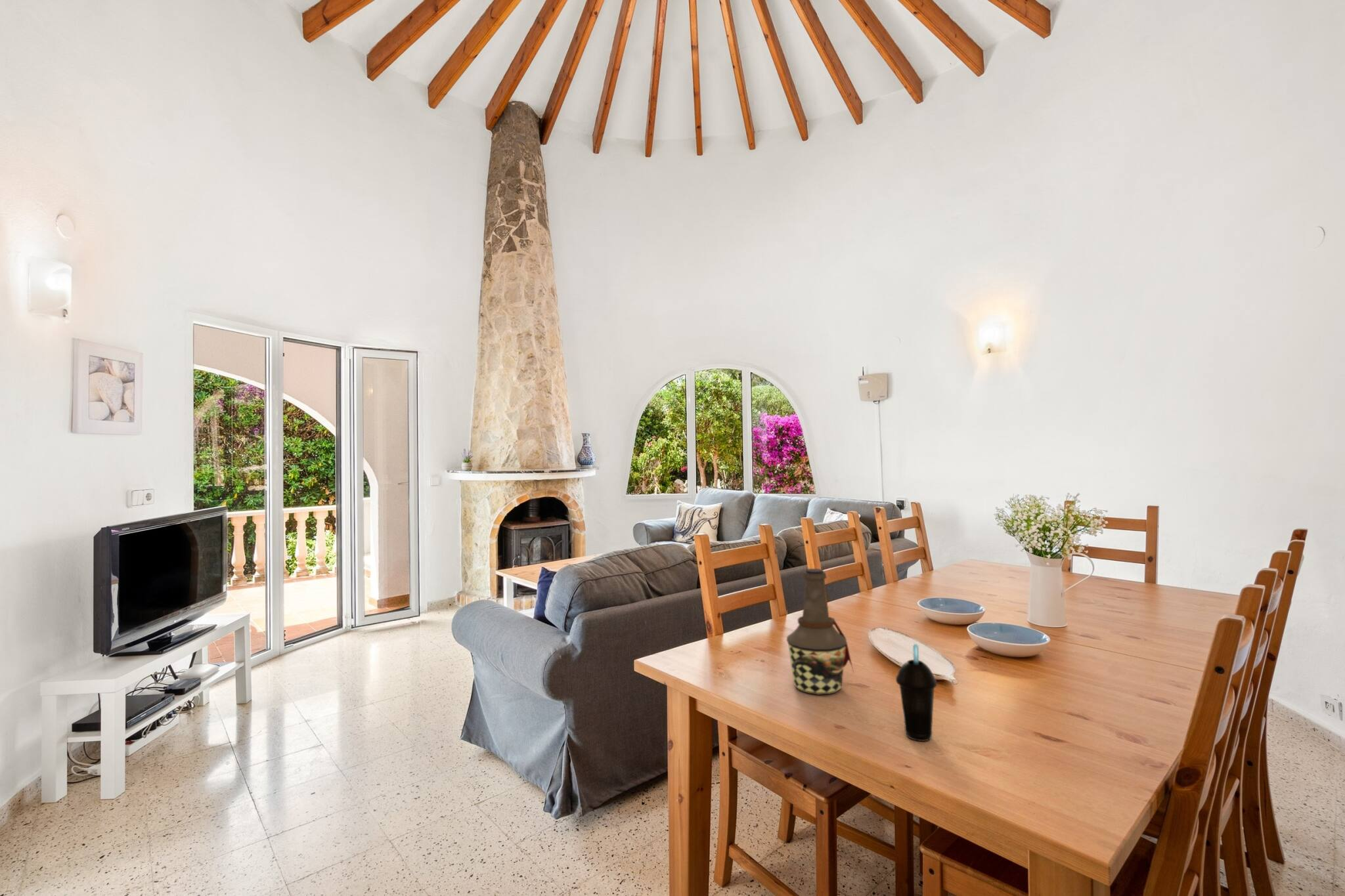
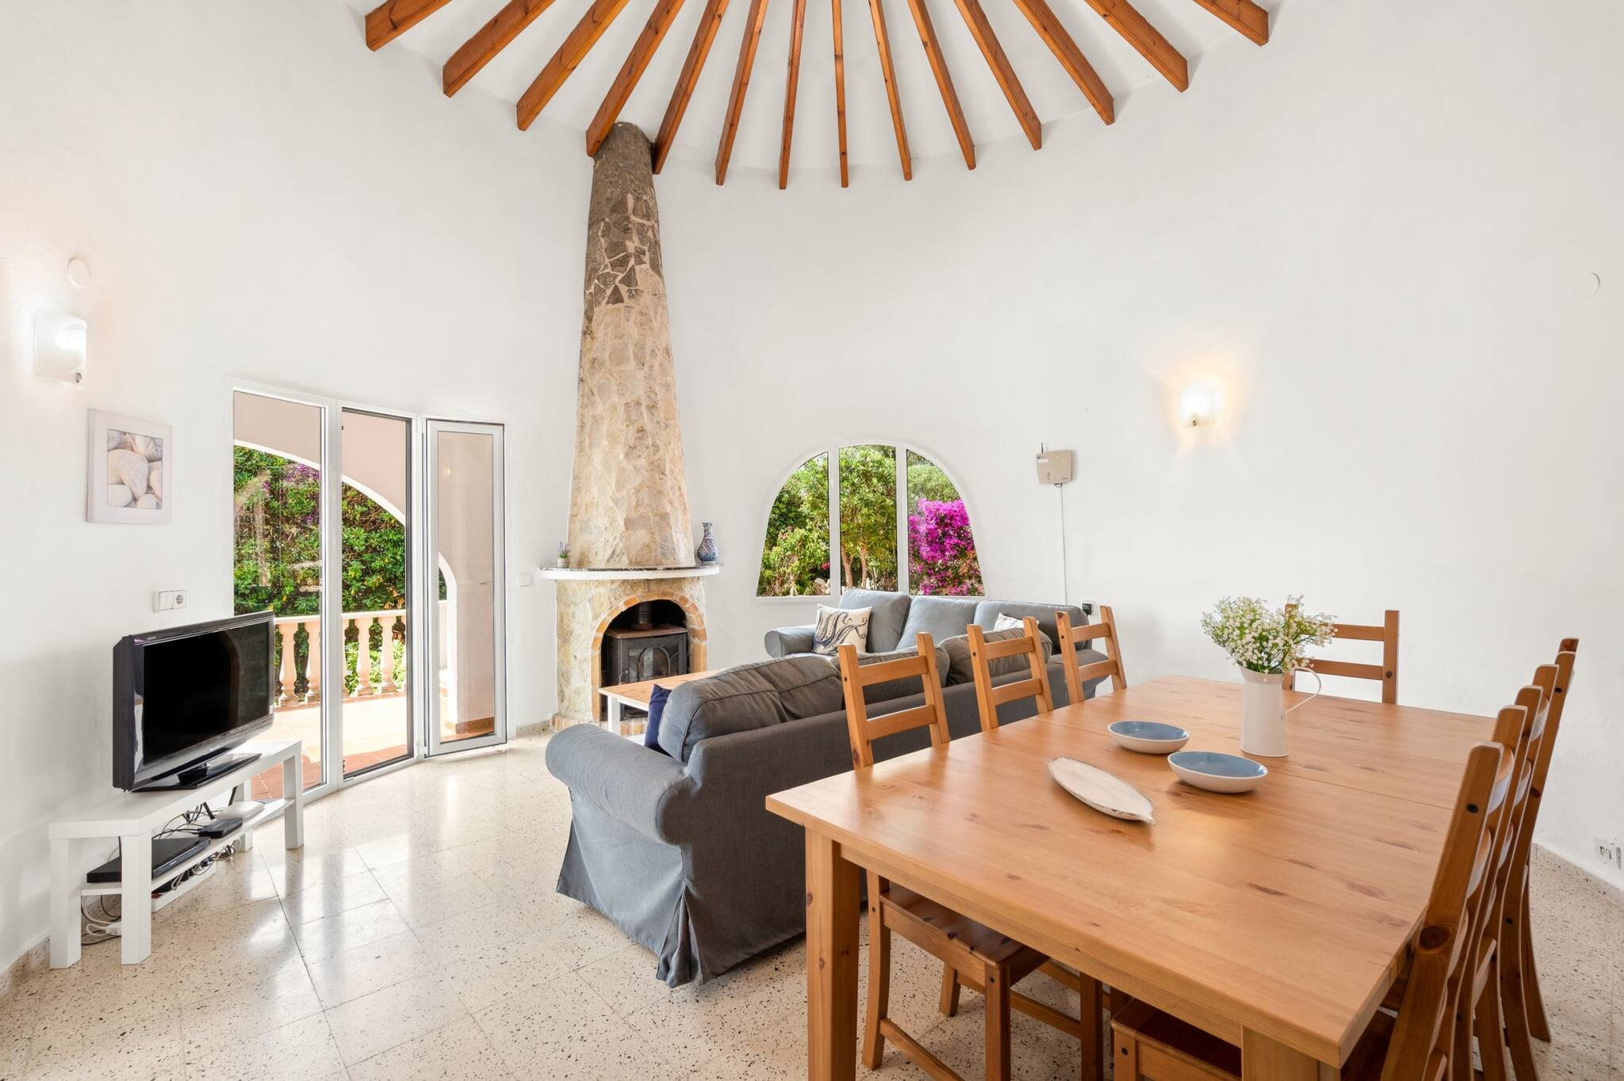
- bottle (819, 628)
- cup (916, 690)
